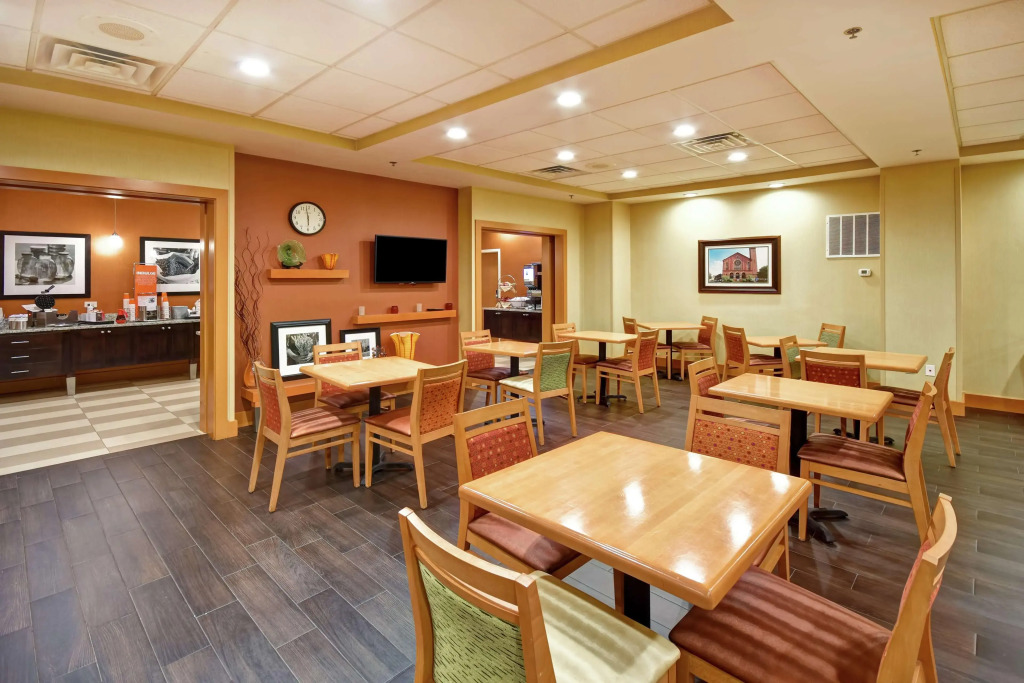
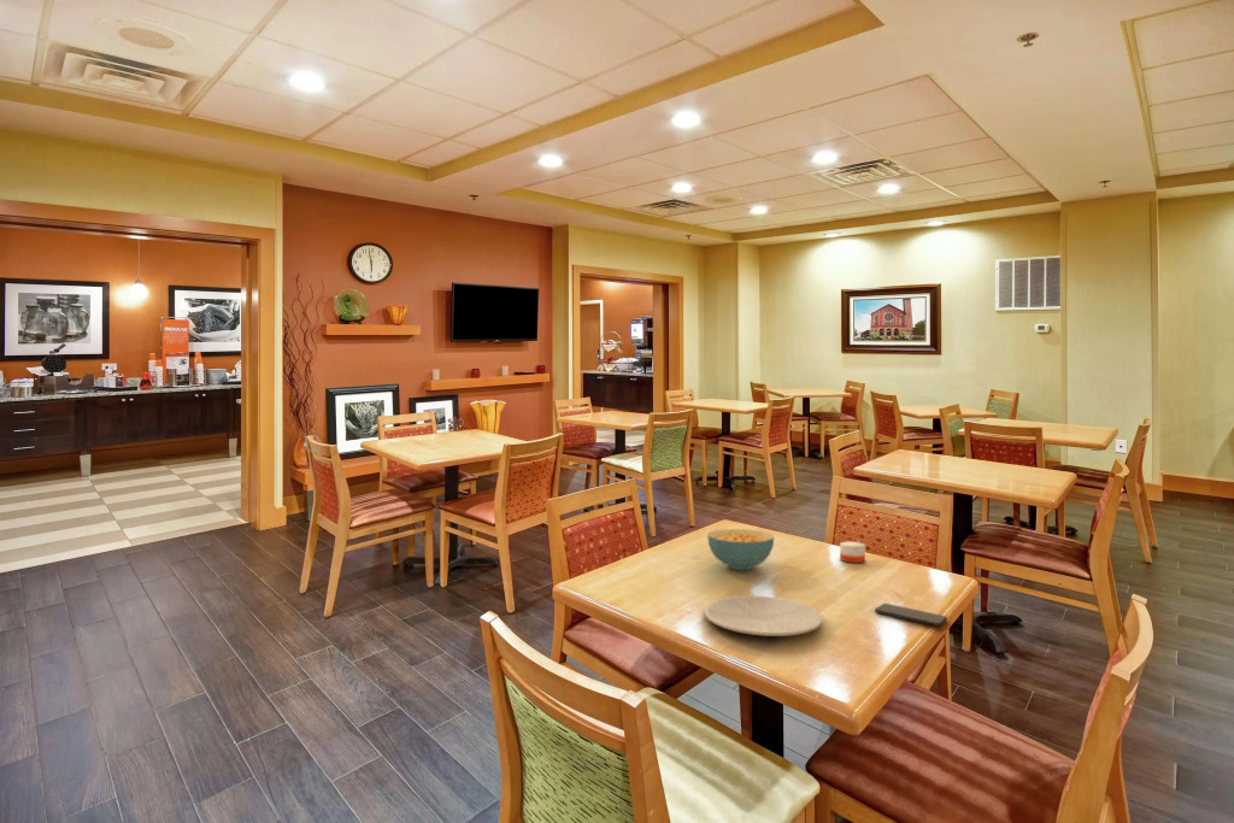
+ cereal bowl (740, 551)
+ smartphone (910, 613)
+ candle (852, 542)
+ plate (762, 616)
